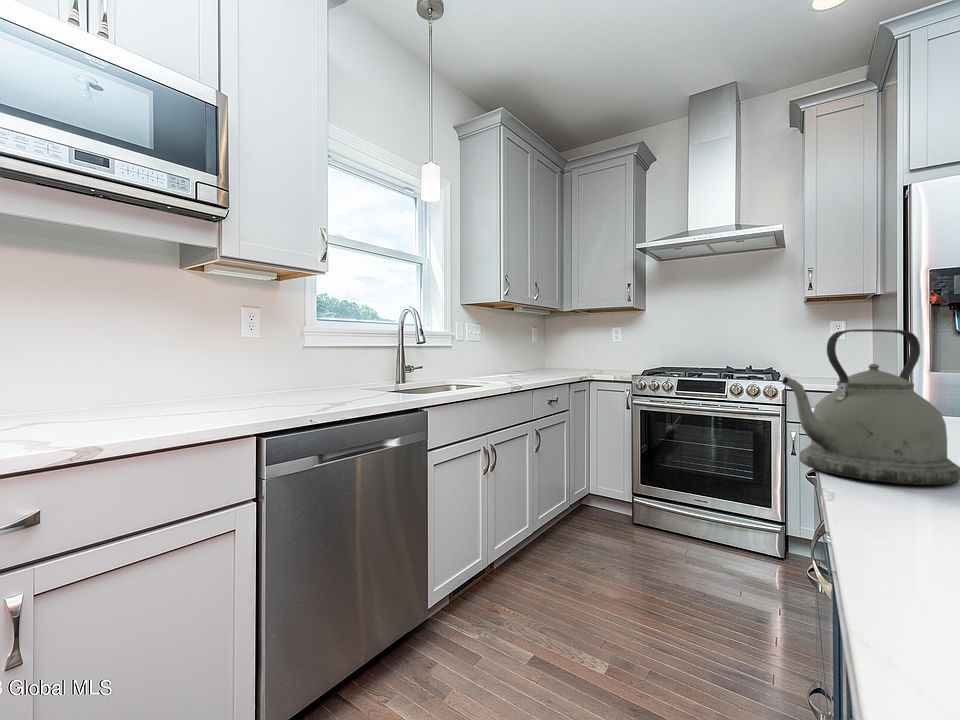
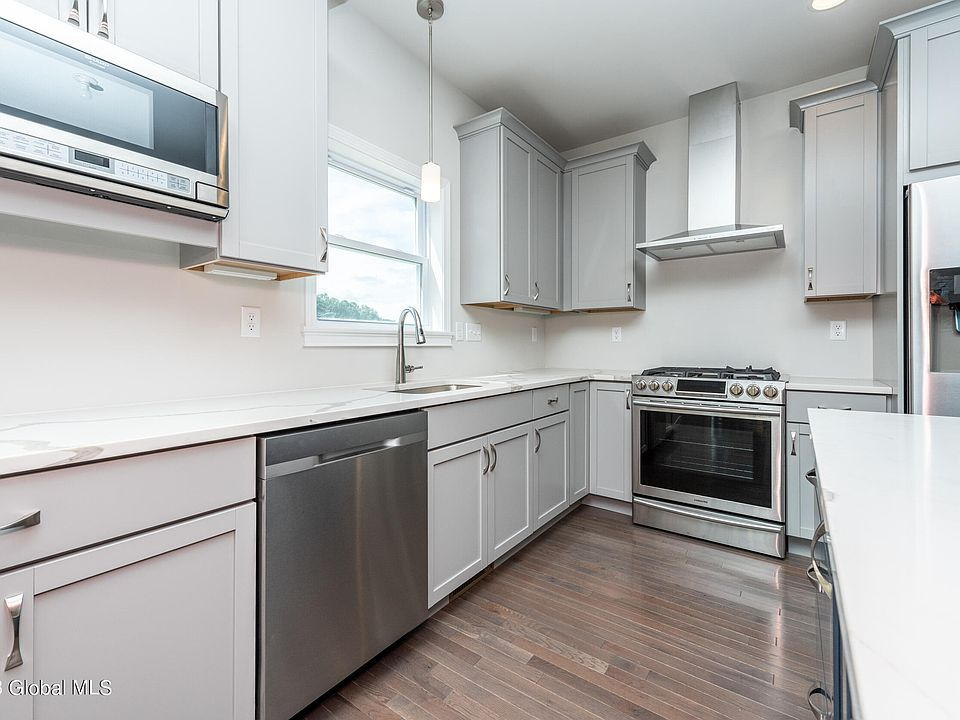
- kettle (870, 399)
